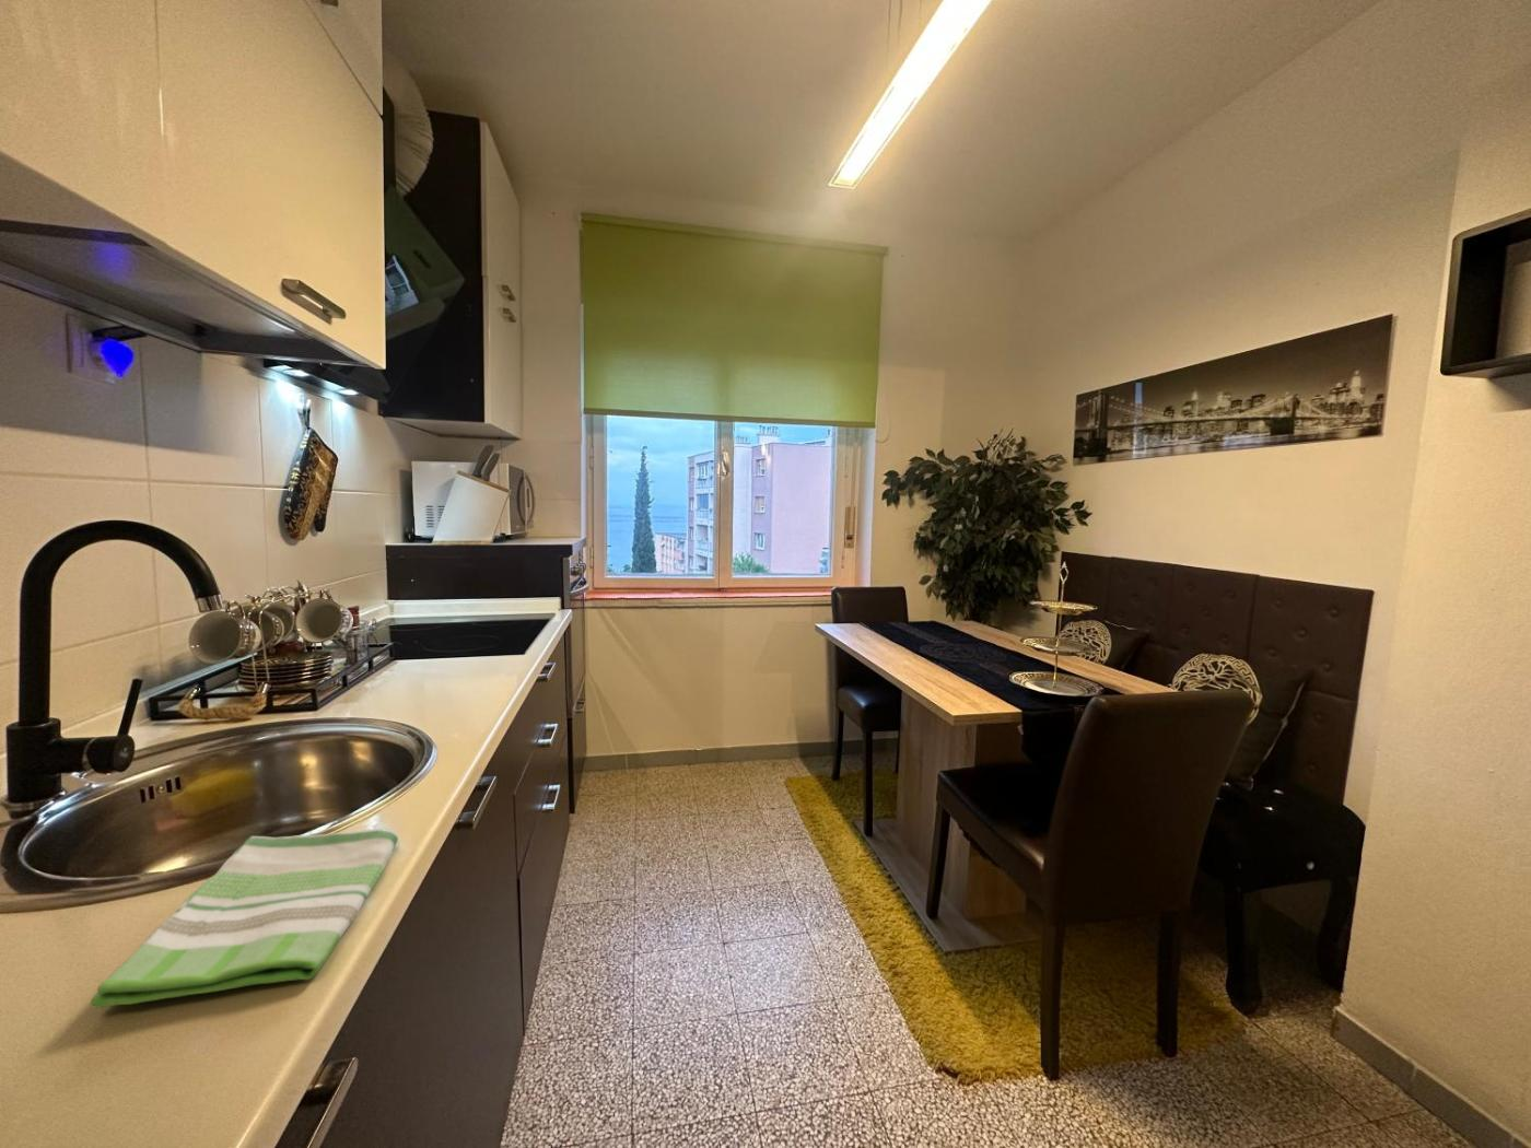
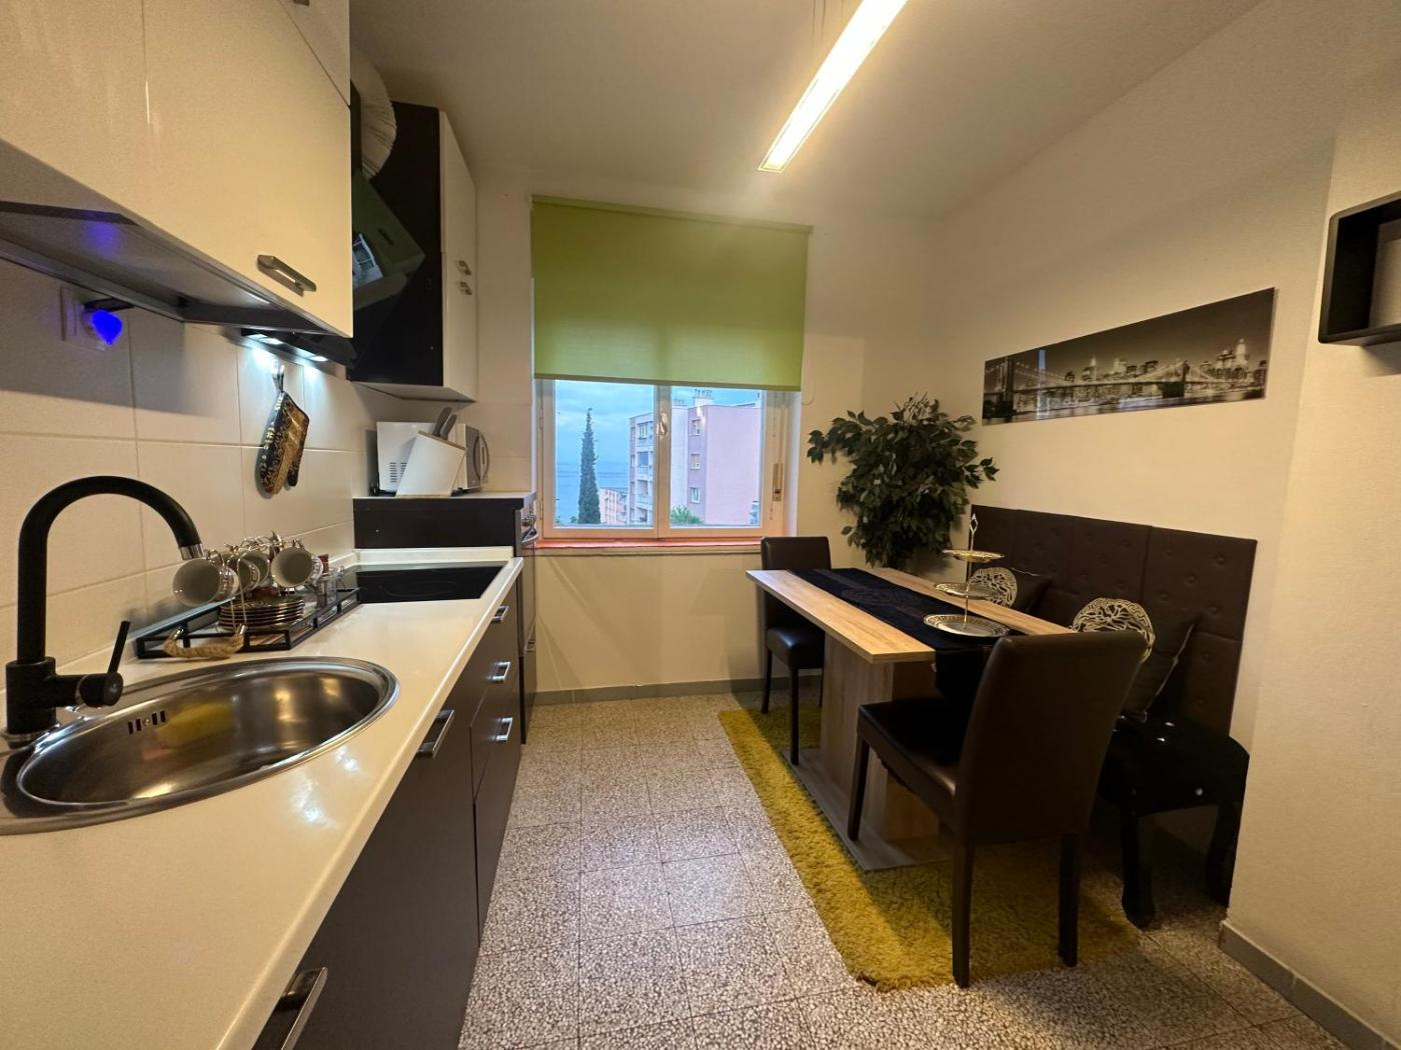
- dish towel (276, 896)
